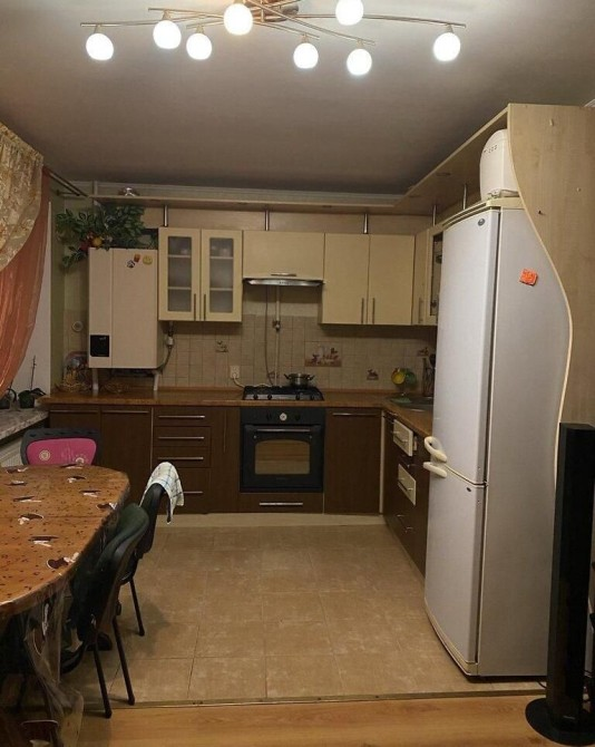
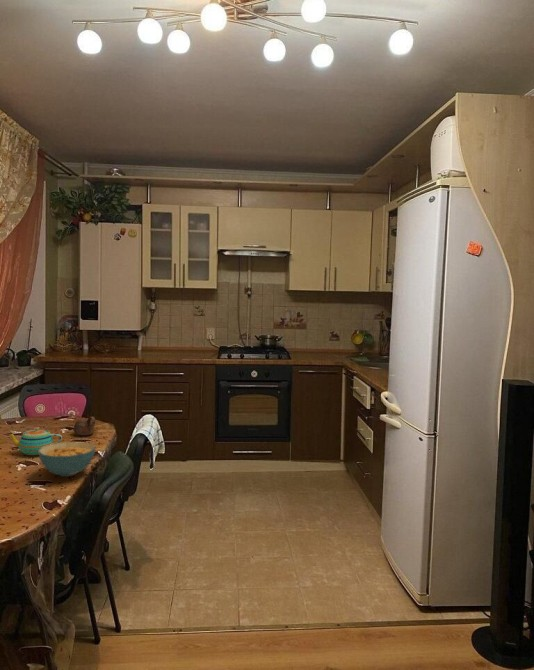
+ cereal bowl (67, 461)
+ teapot (34, 439)
+ cup (84, 425)
